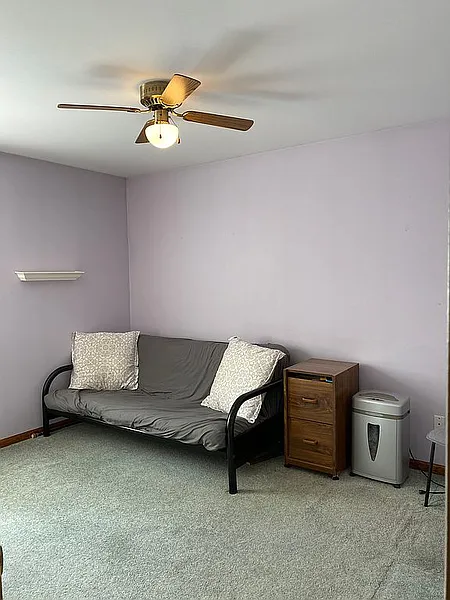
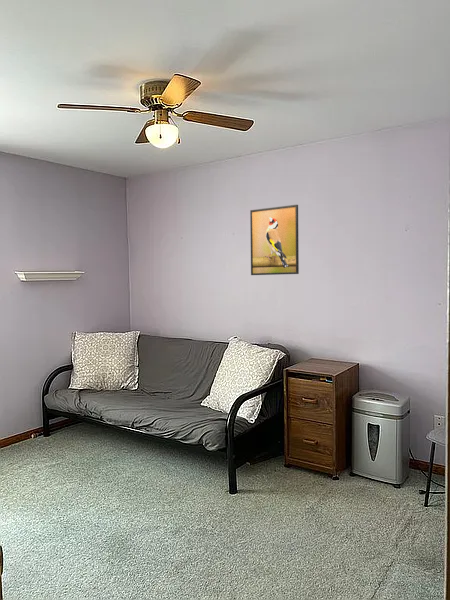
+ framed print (273, 241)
